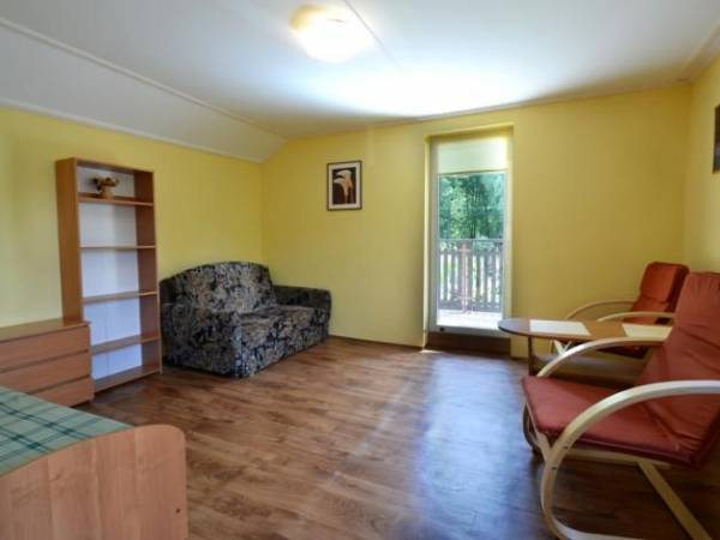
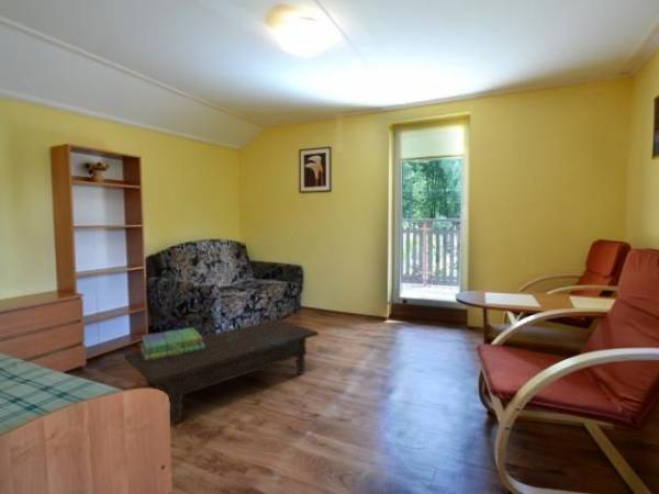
+ stack of books (171, 343)
+ coffee table (230, 362)
